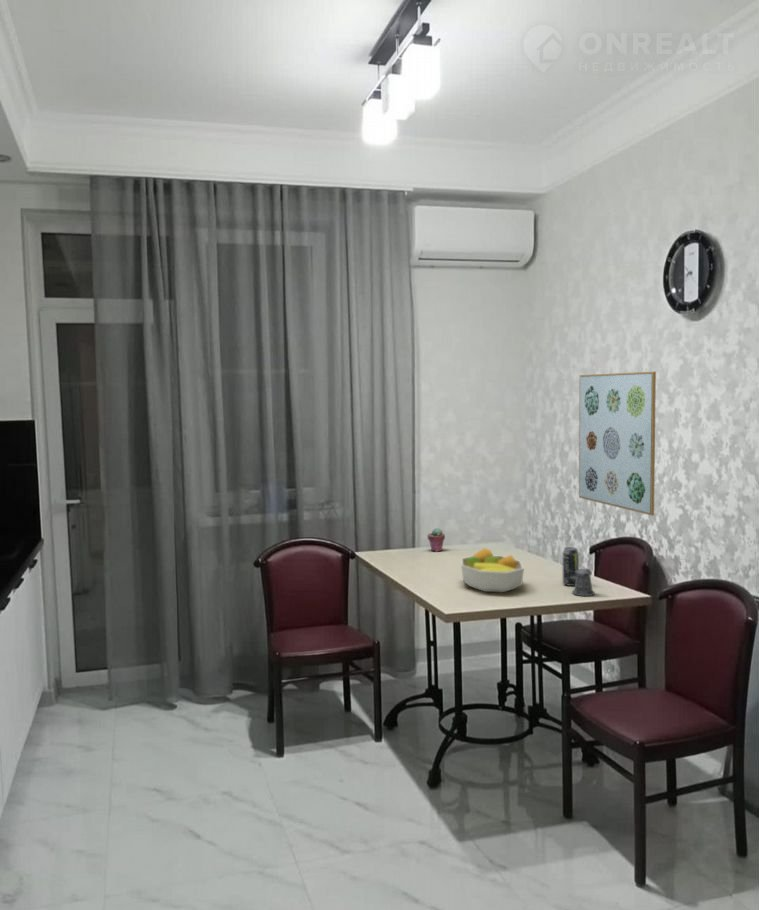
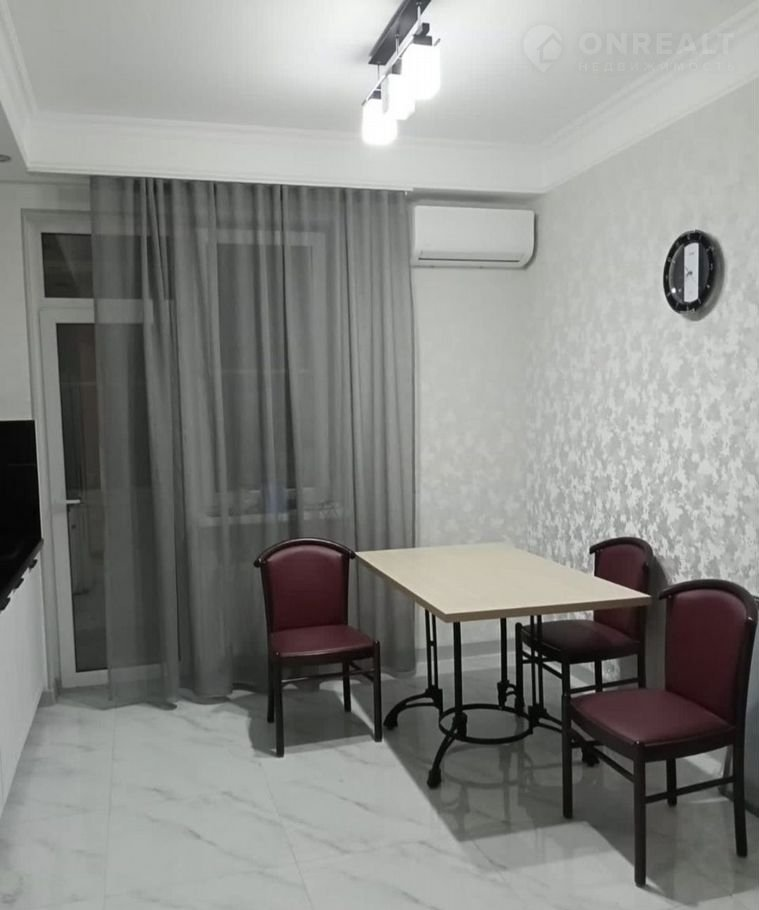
- potted succulent (436, 539)
- pepper shaker (581, 580)
- wall art (613, 440)
- beverage can (570, 566)
- fruit bowl (491, 569)
